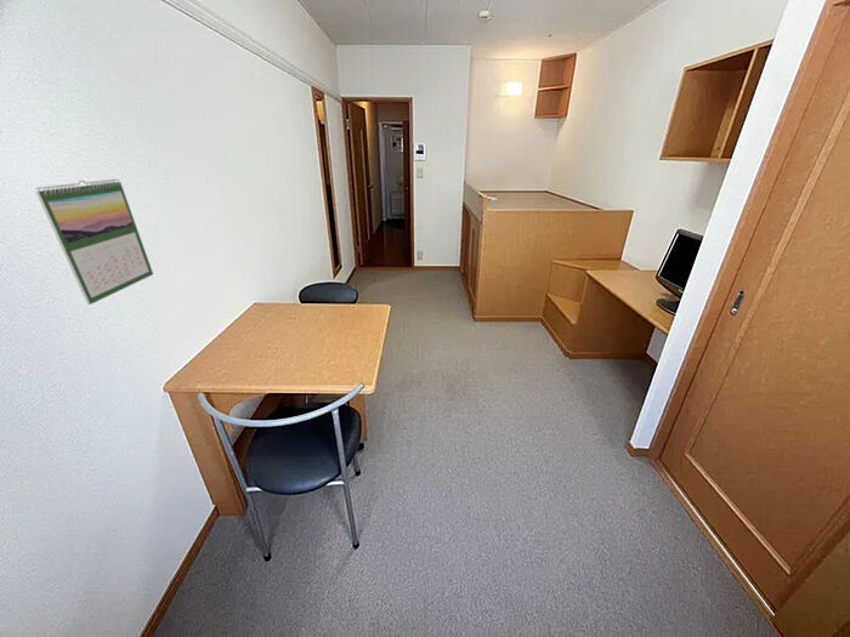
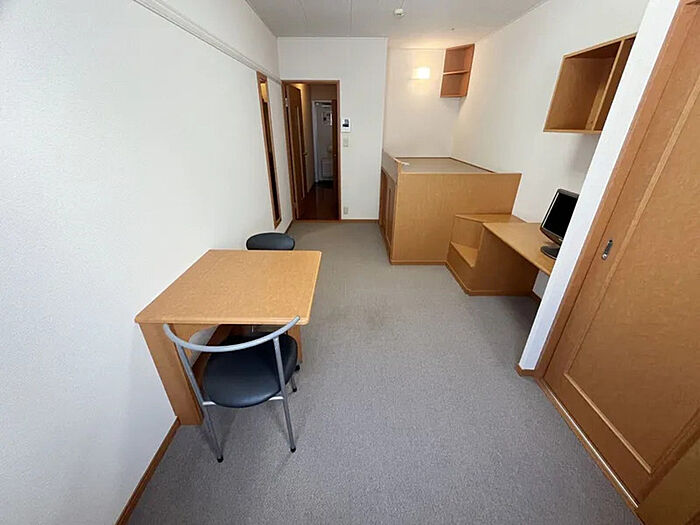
- calendar (103, 237)
